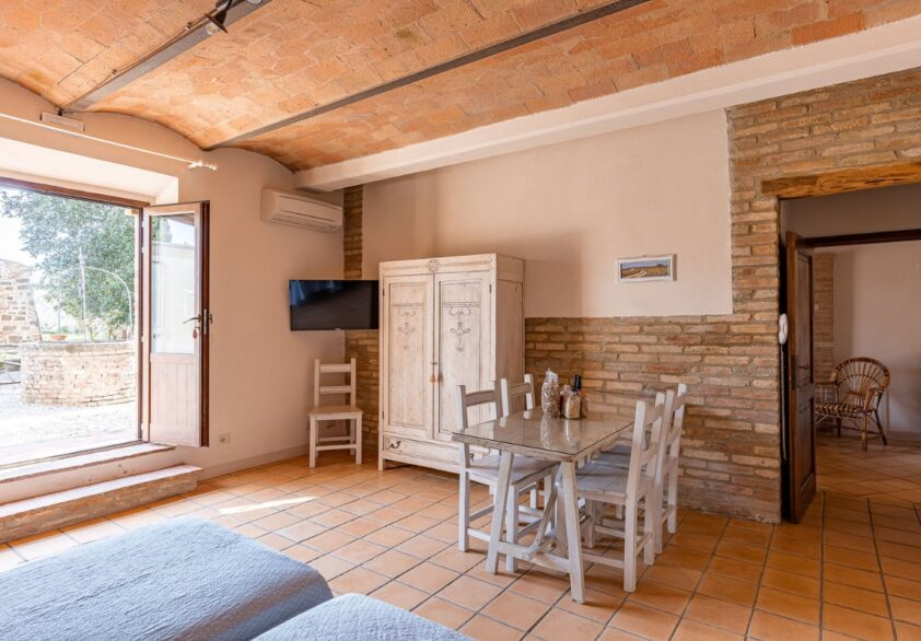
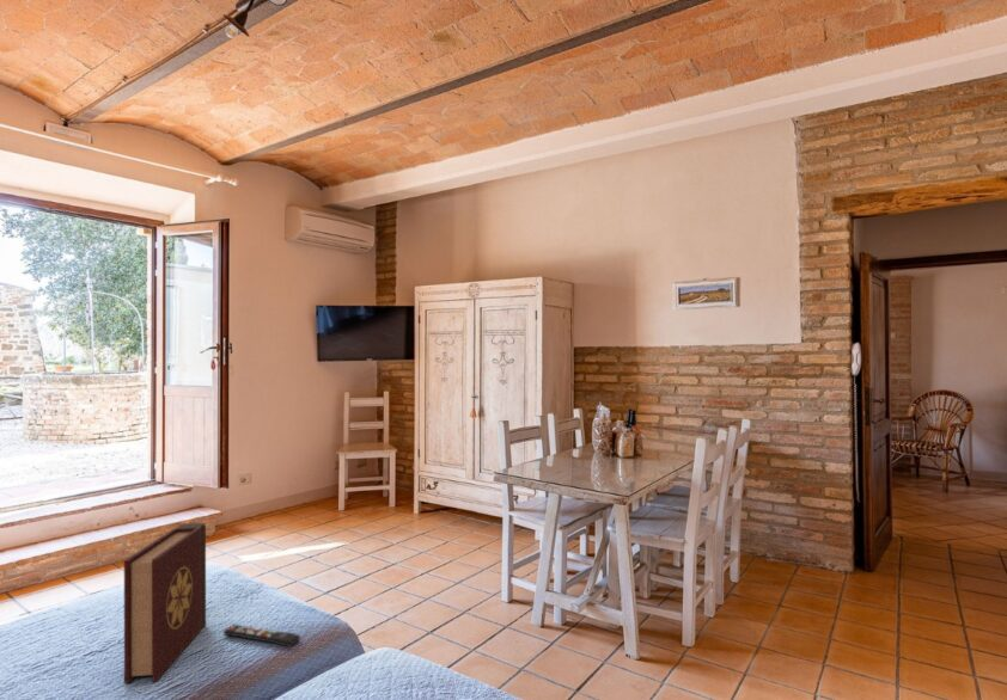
+ book (170, 594)
+ remote control (261, 634)
